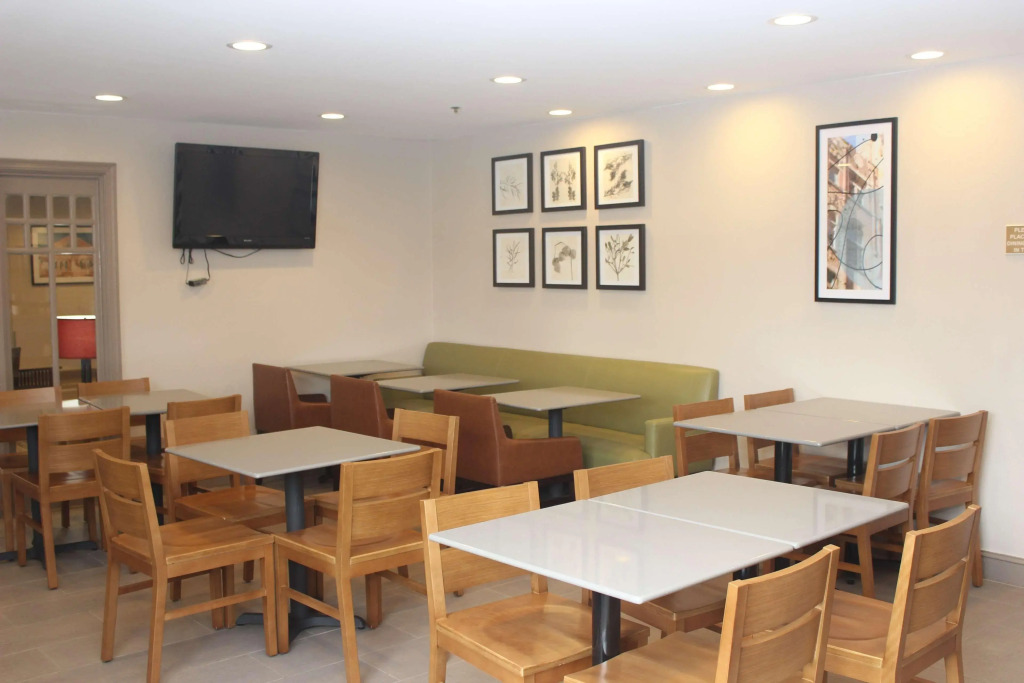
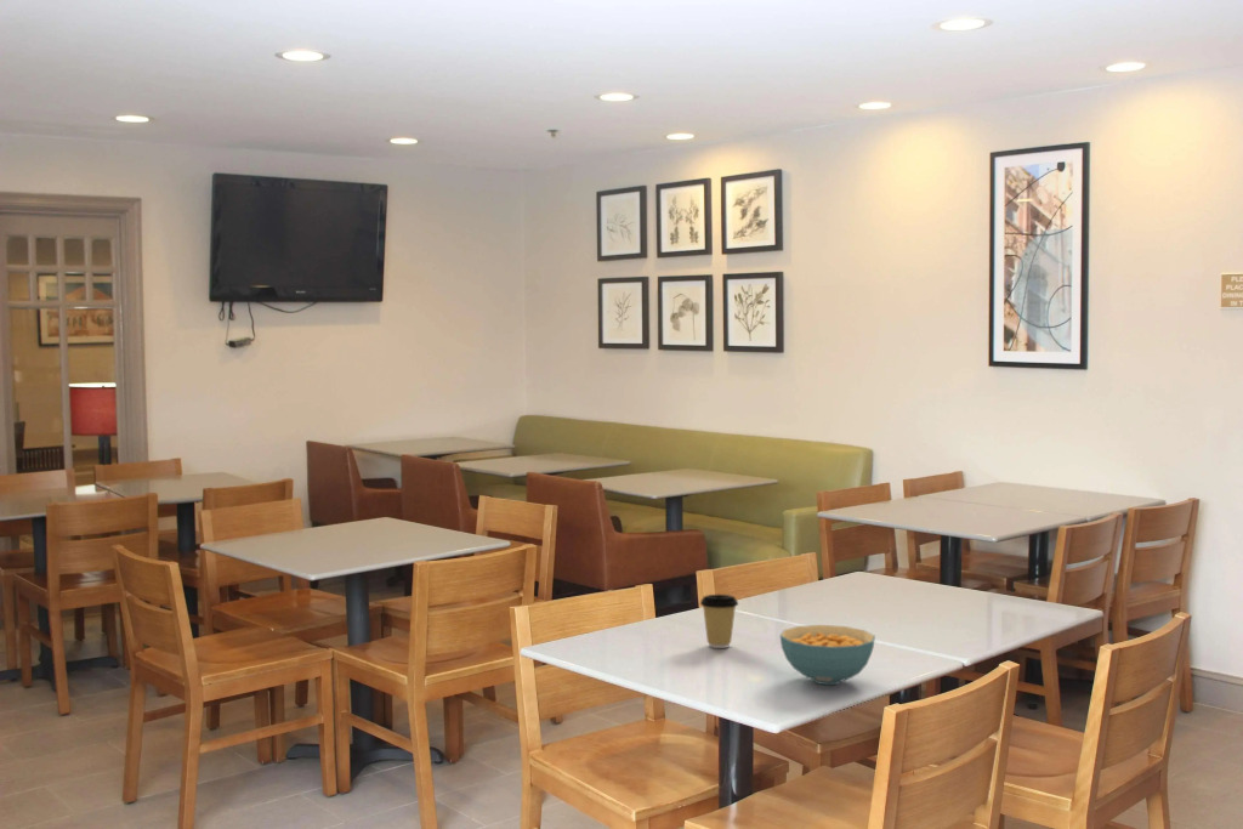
+ cereal bowl (827, 658)
+ coffee cup (719, 620)
